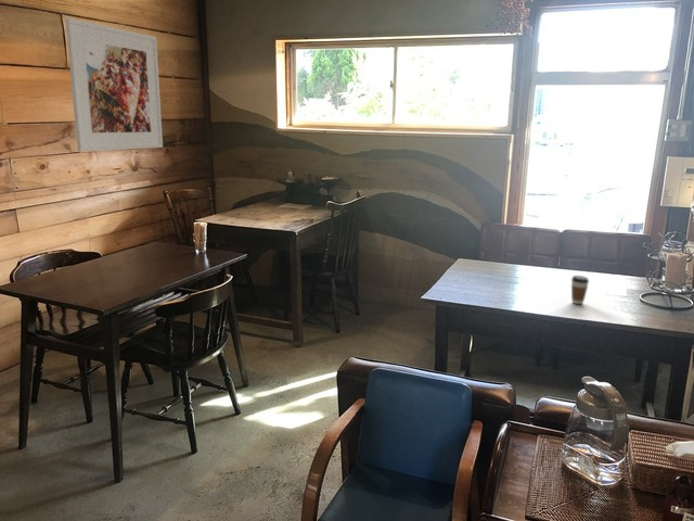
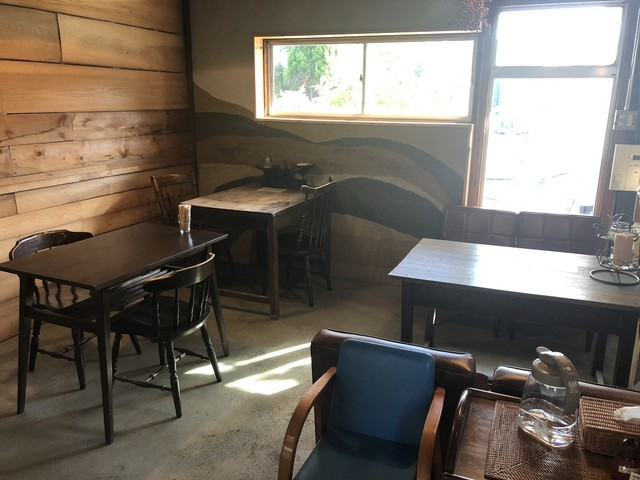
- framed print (119, 90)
- coffee cup (578, 290)
